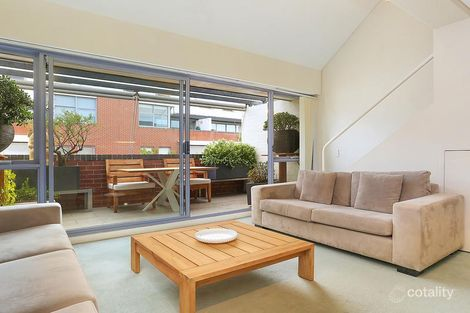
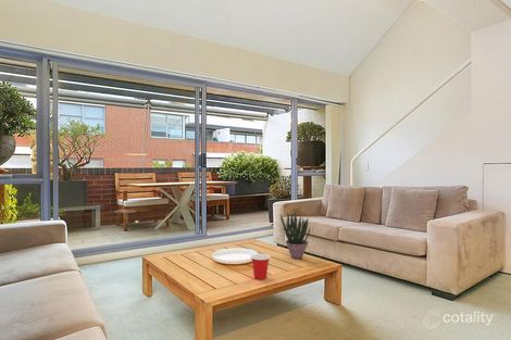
+ potted plant (295, 235)
+ cup (260, 266)
